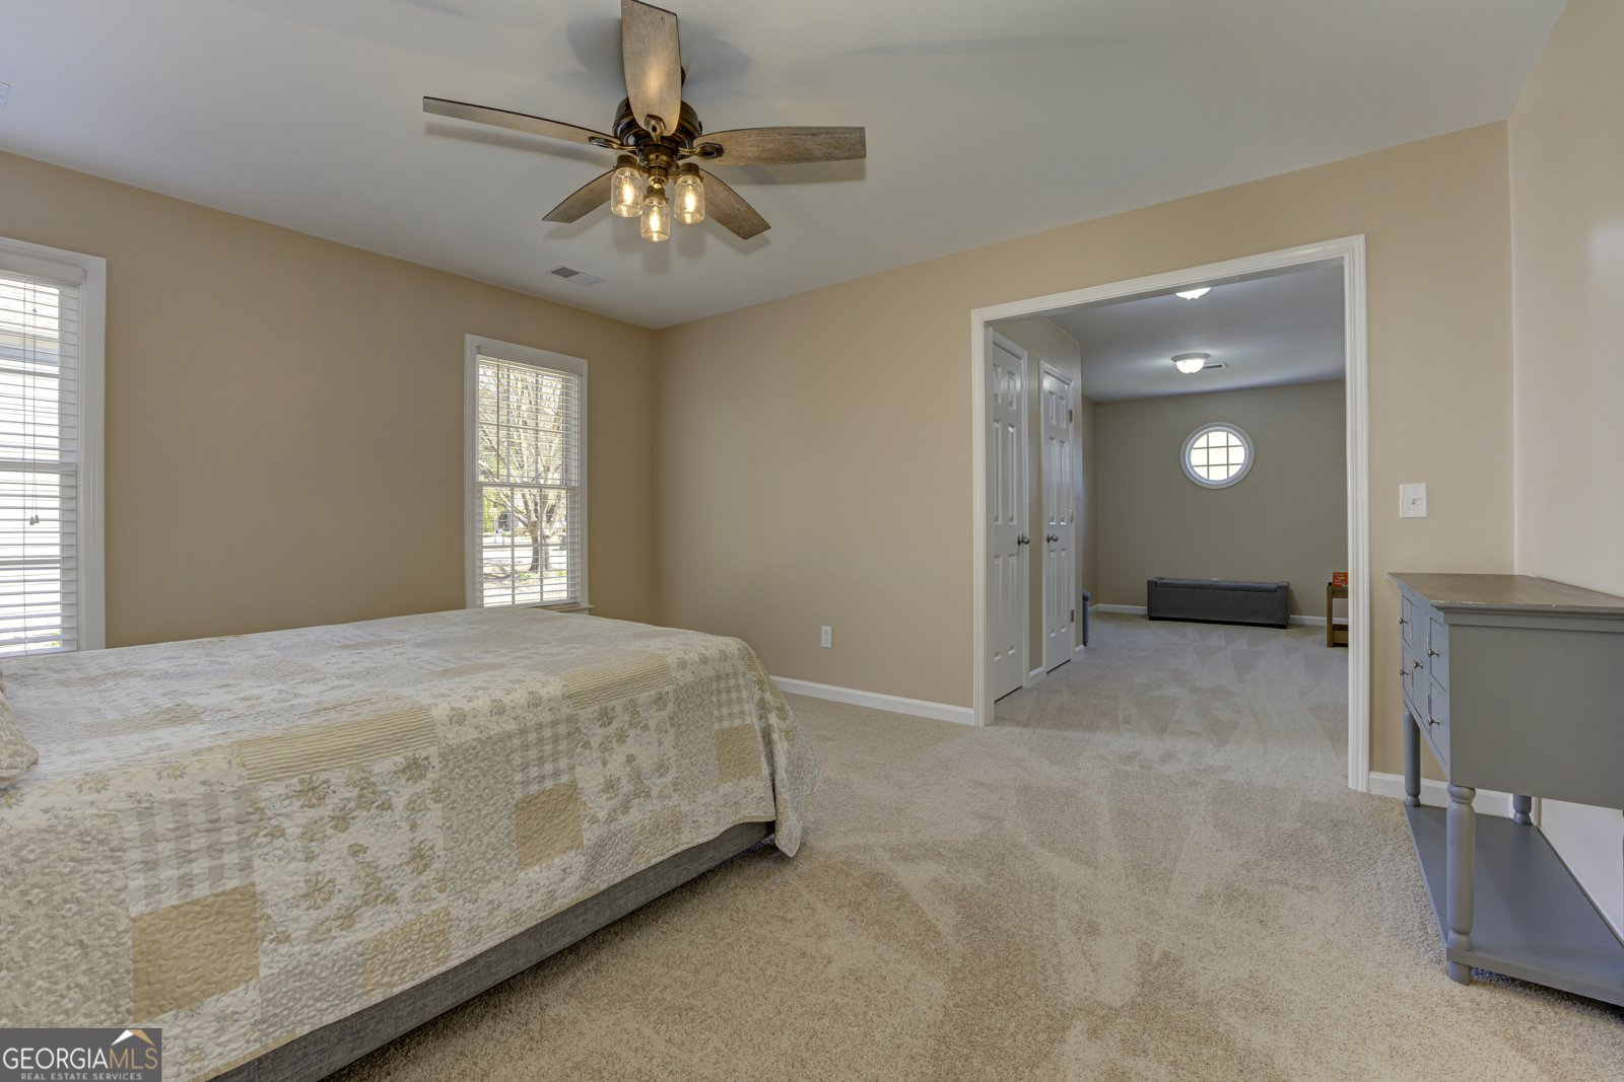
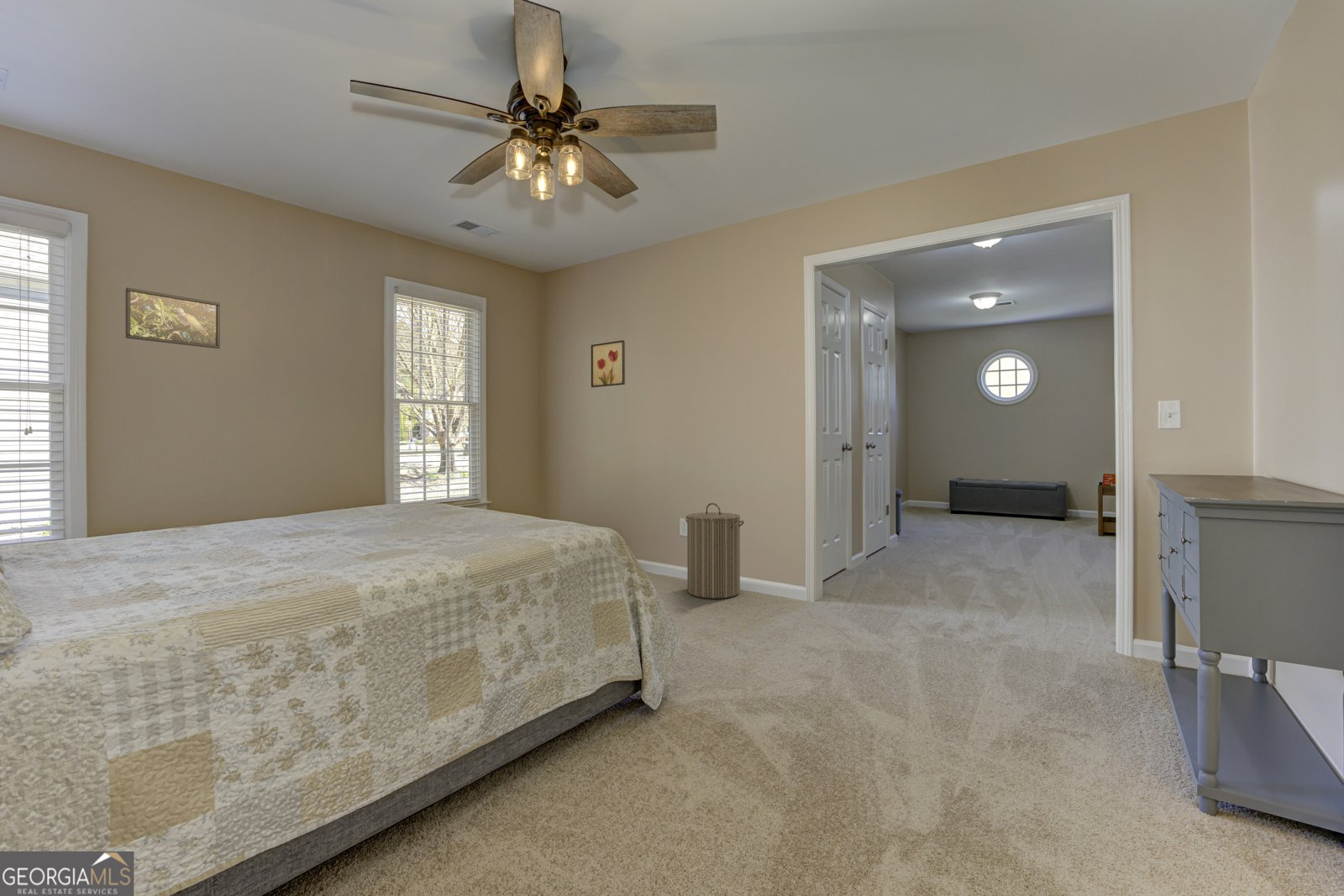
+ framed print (175, 319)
+ laundry hamper (713, 548)
+ wall art (608, 364)
